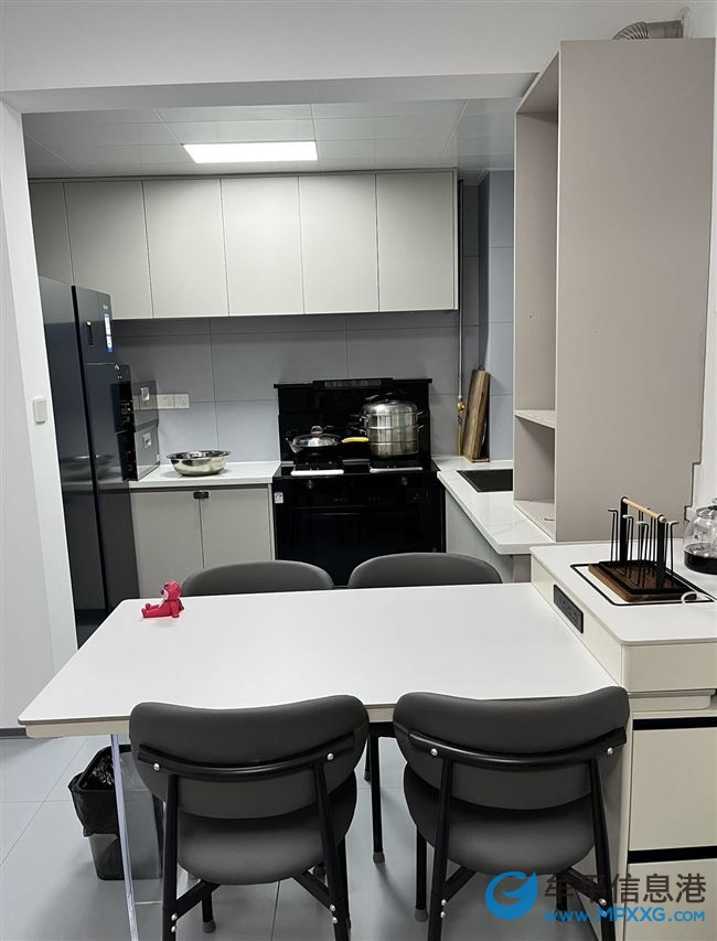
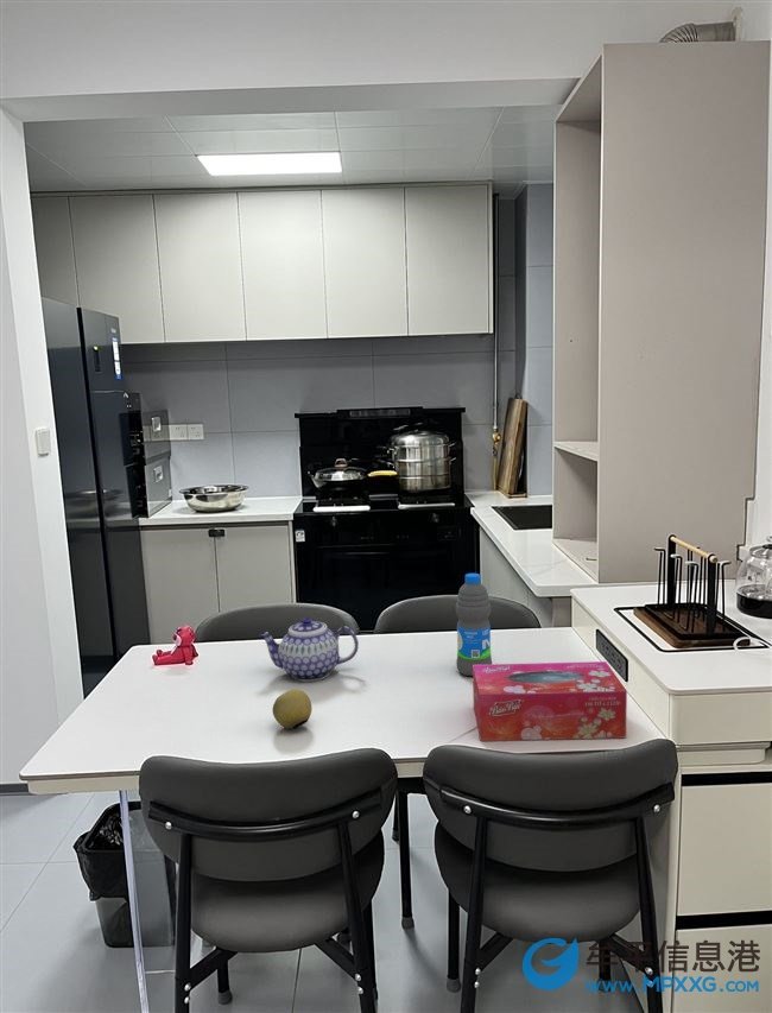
+ teapot (309, 645)
+ fruit (292, 708)
+ tissue box (545, 699)
+ water bottle (473, 622)
